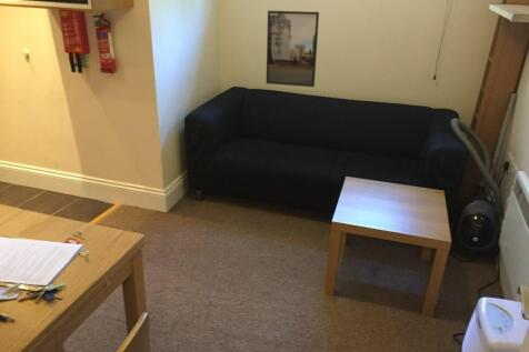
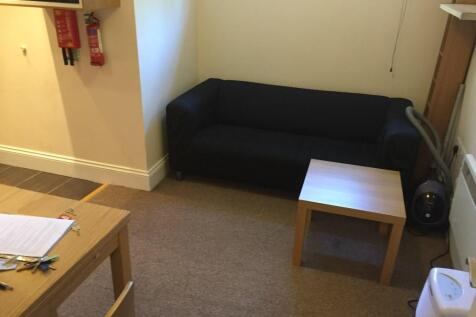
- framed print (291, 49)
